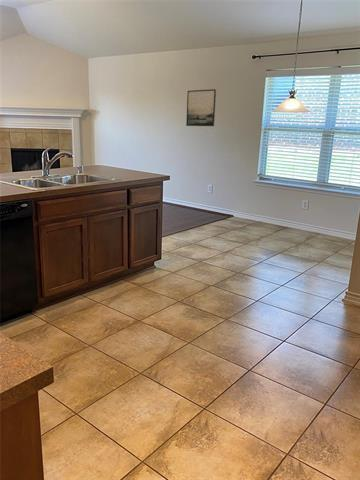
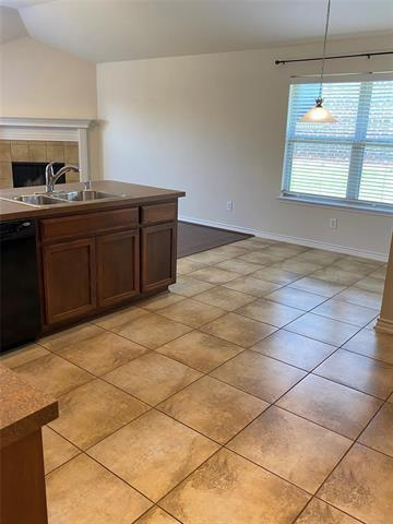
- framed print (200, 108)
